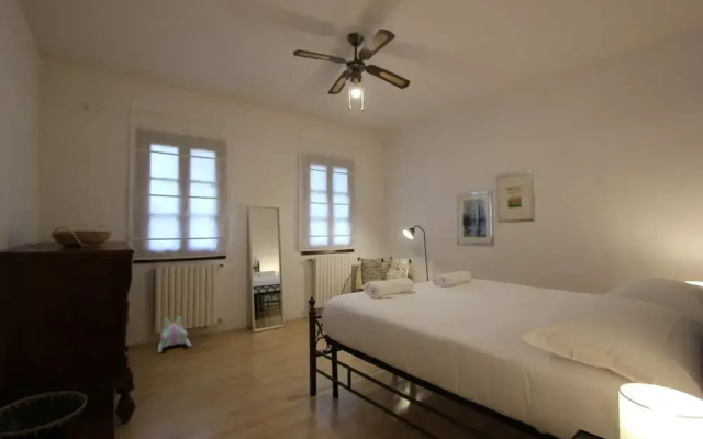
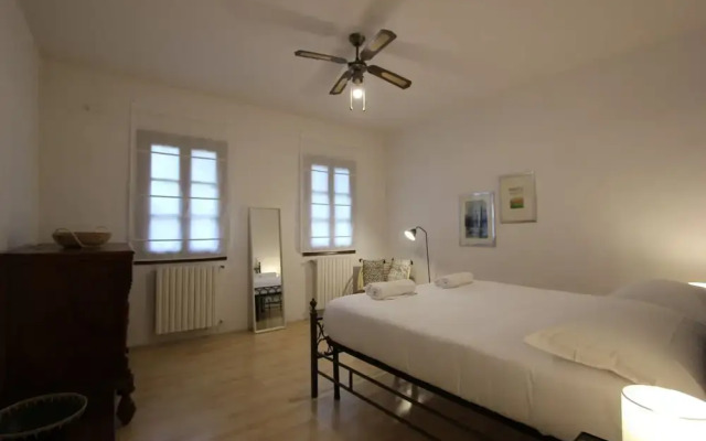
- plush toy (172, 331)
